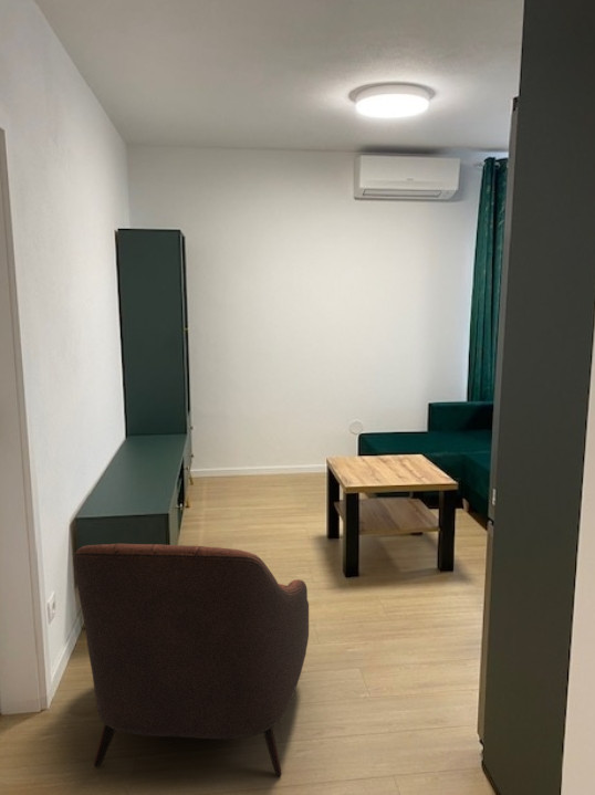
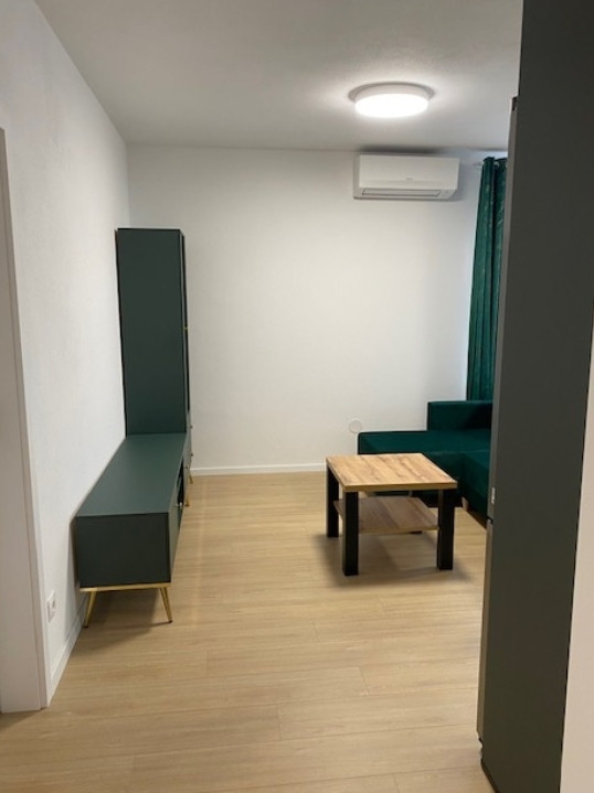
- armchair (197, 616)
